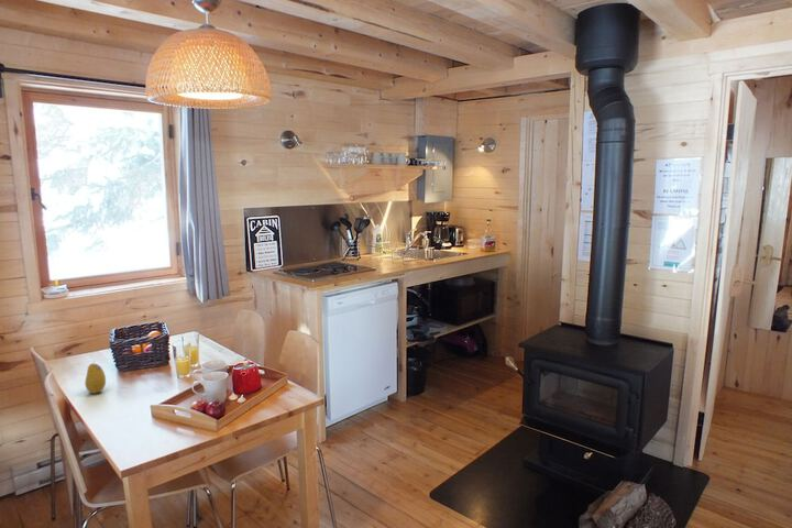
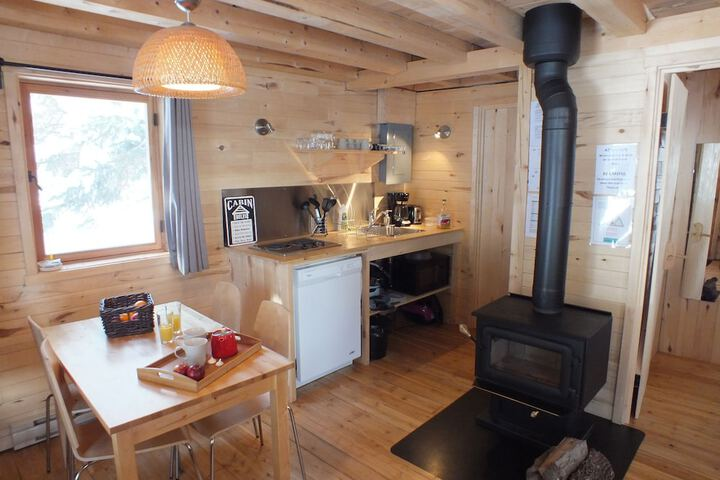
- fruit (95, 377)
